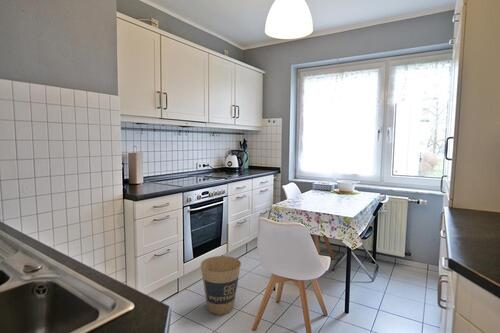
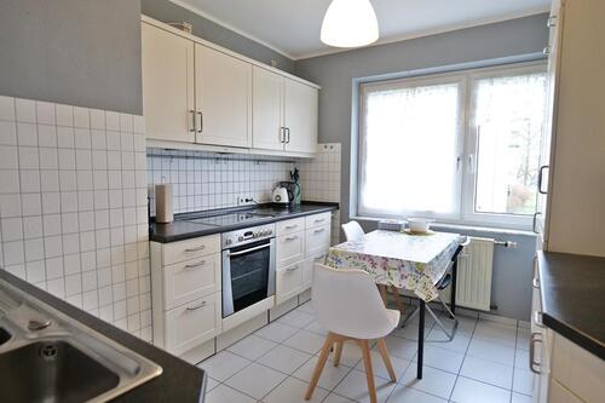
- trash can (220, 285)
